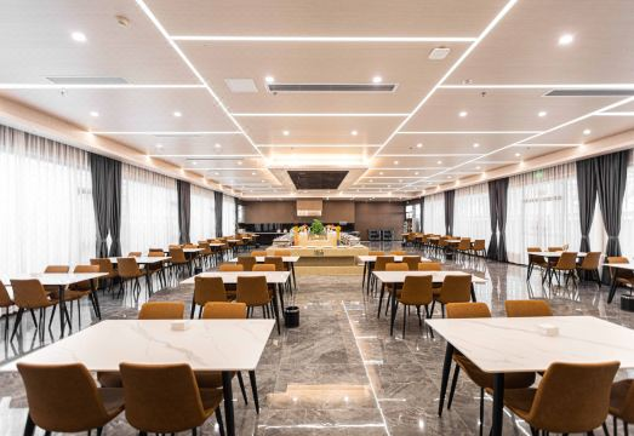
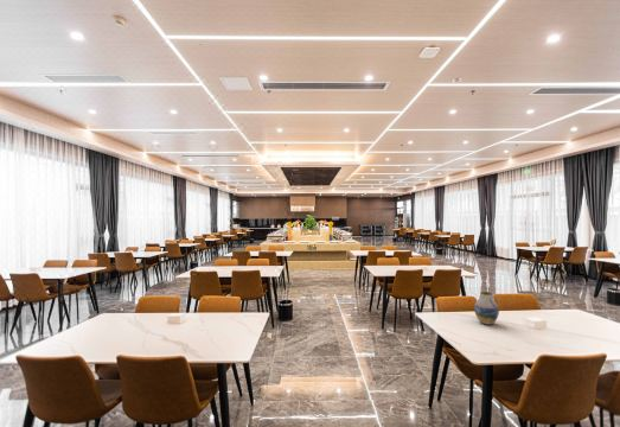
+ vase (486, 307)
